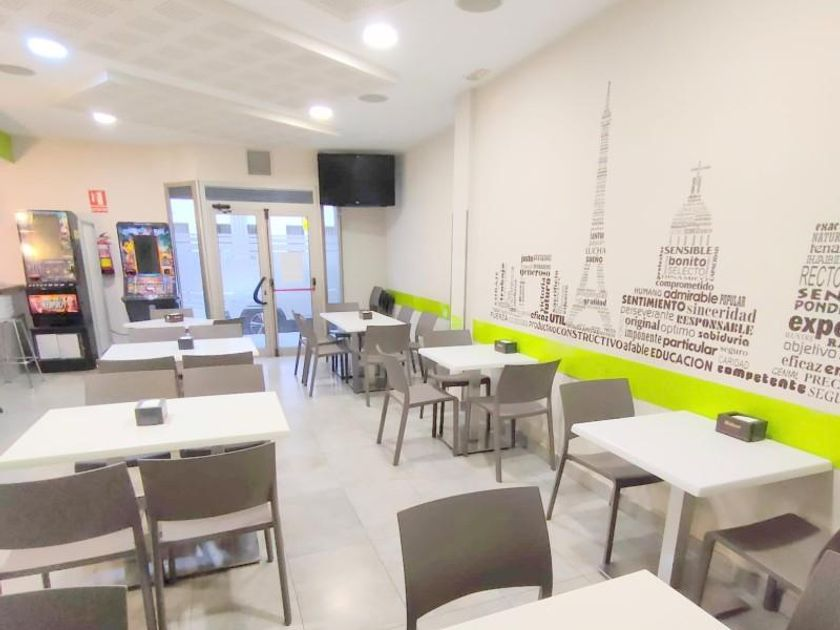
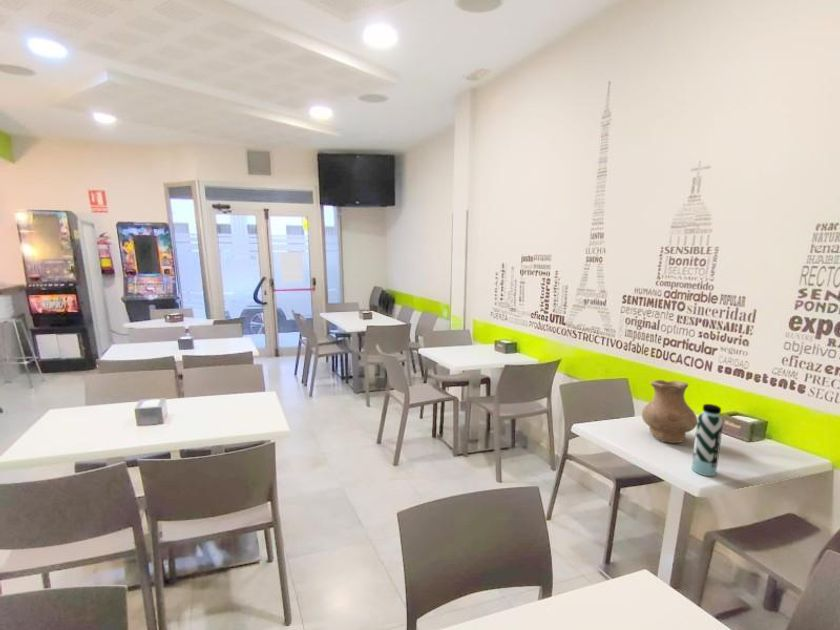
+ water bottle (707, 439)
+ vase (669, 409)
